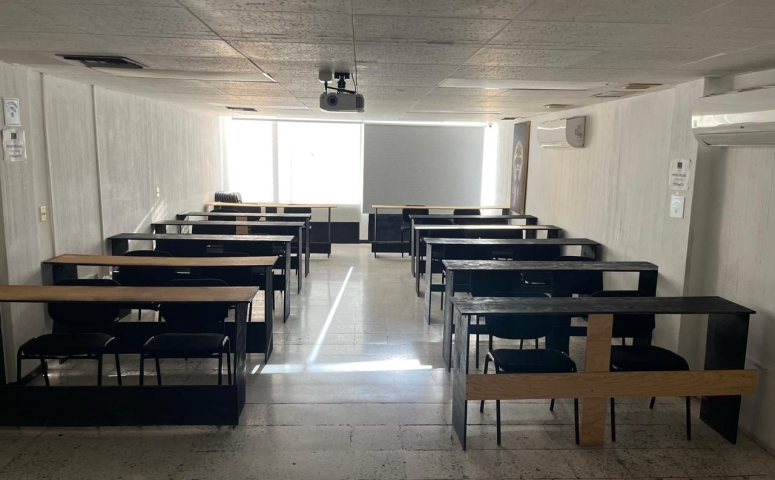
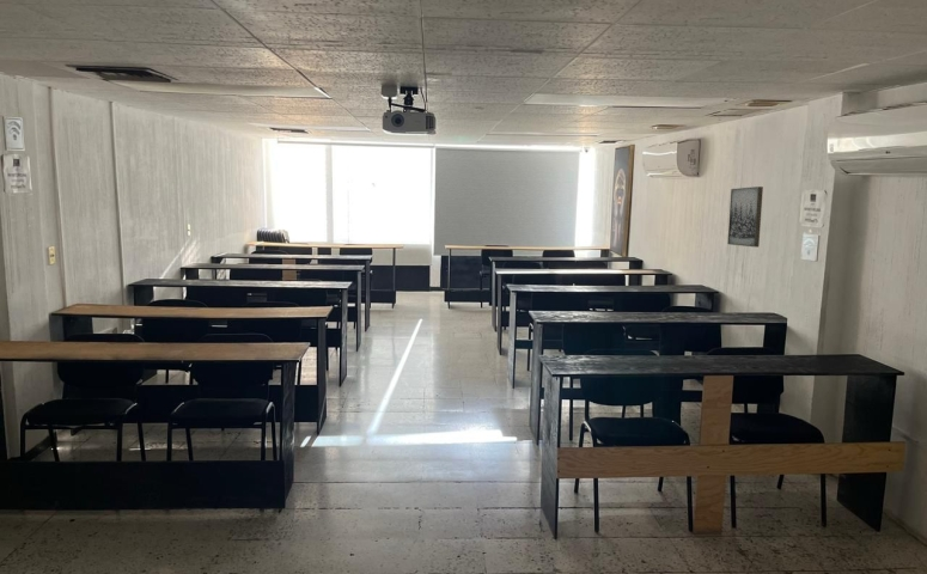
+ wall art (744, 216)
